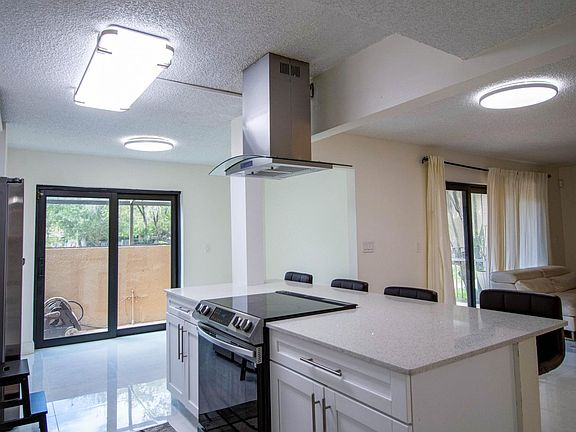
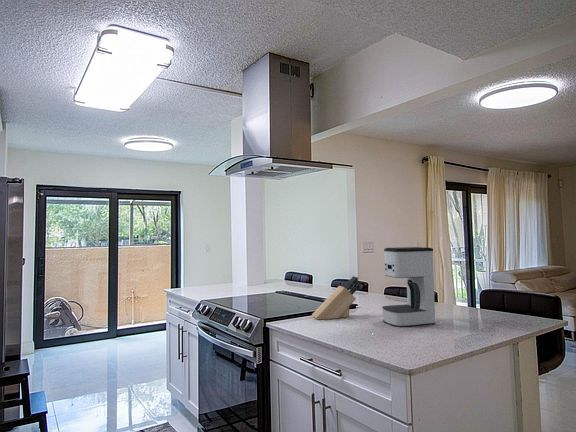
+ knife block (336, 296)
+ coffee maker (407, 285)
